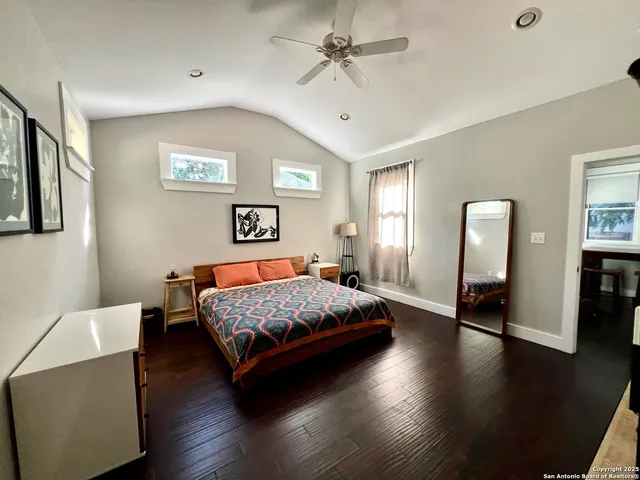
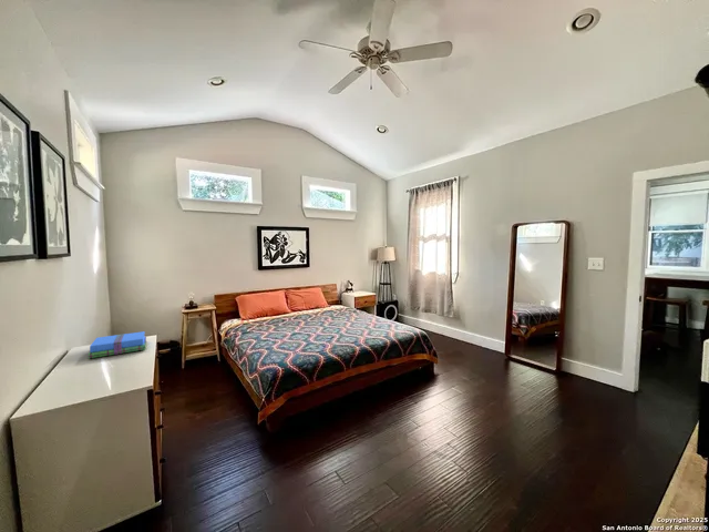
+ books (120, 344)
